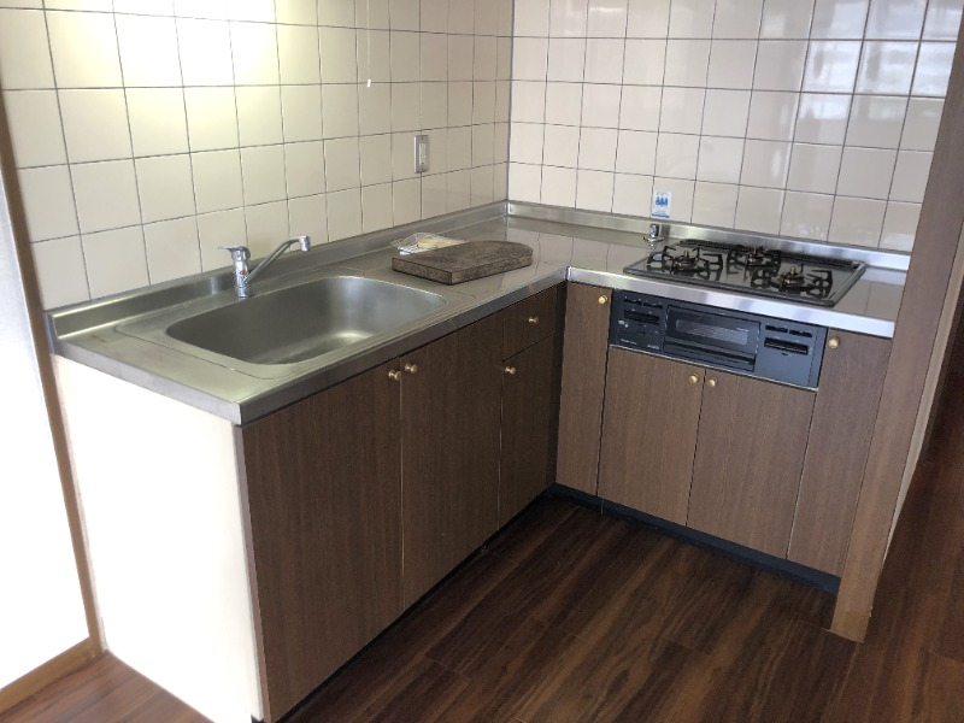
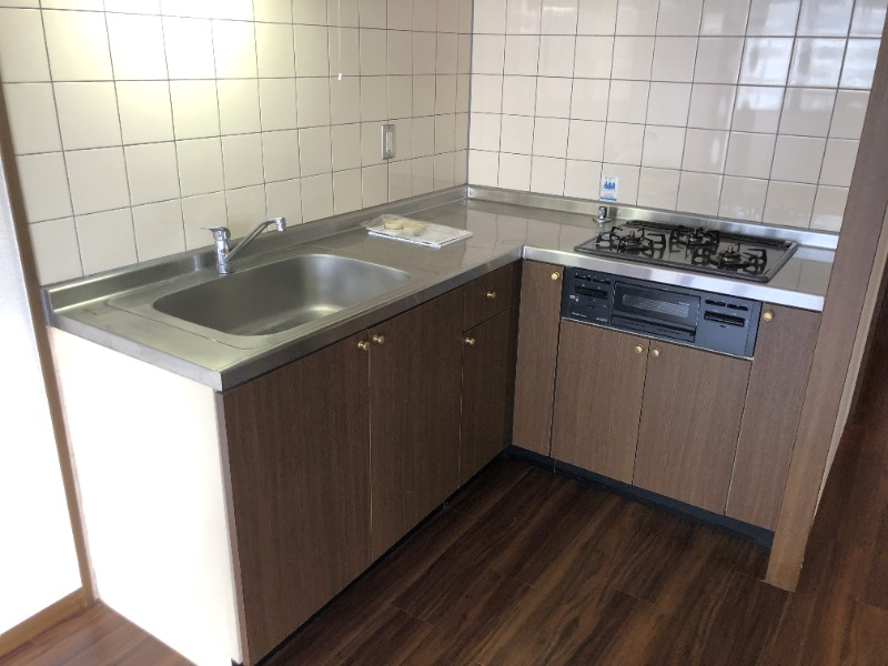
- cutting board (472, 258)
